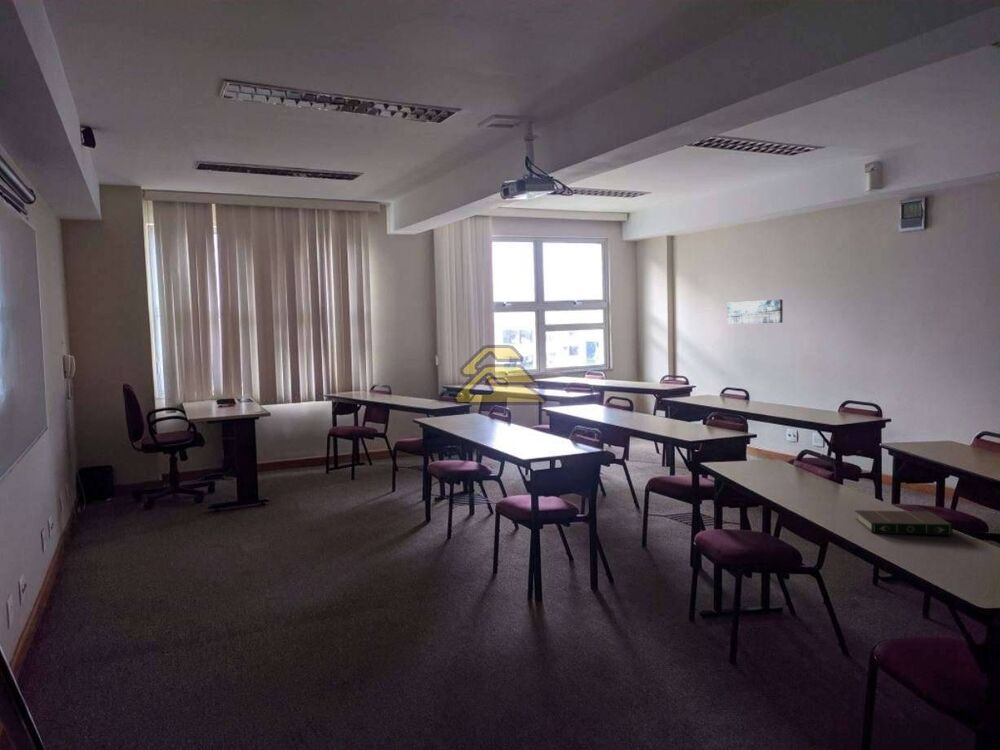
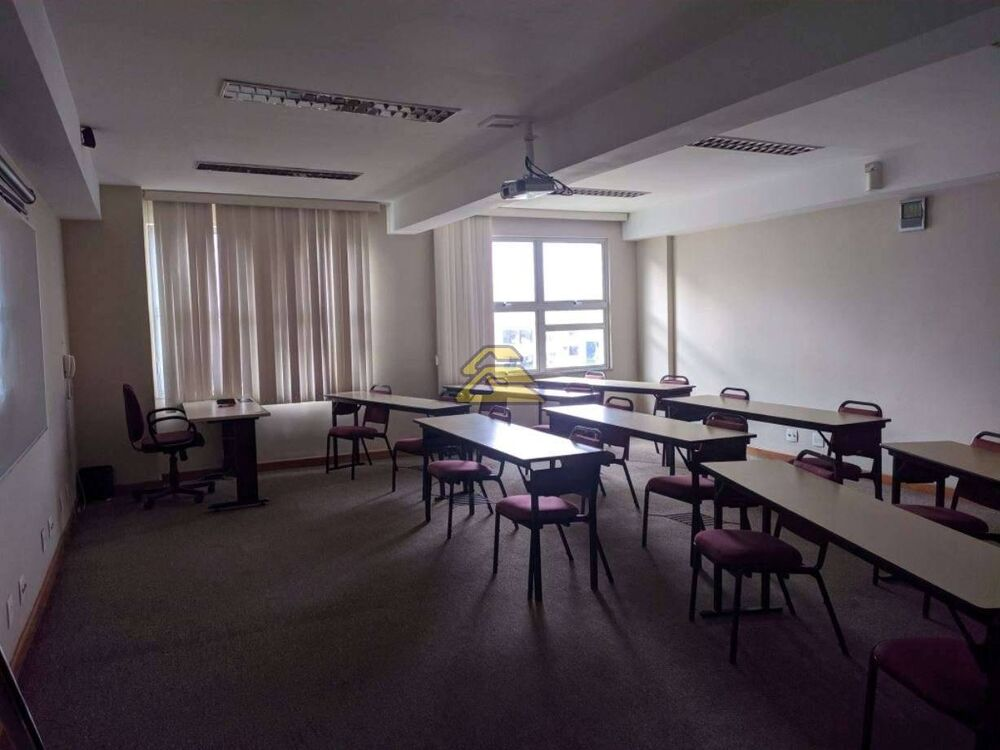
- book (901, 522)
- wall art (754, 312)
